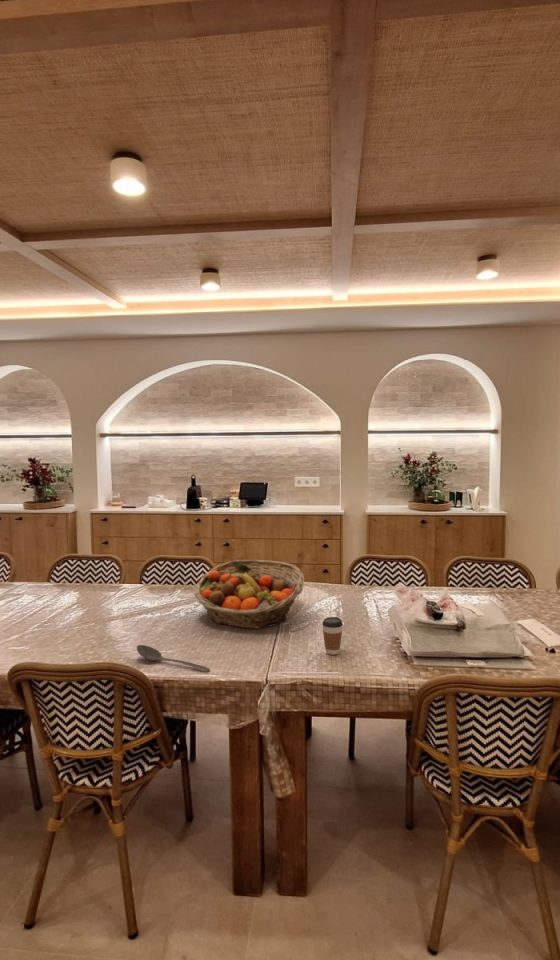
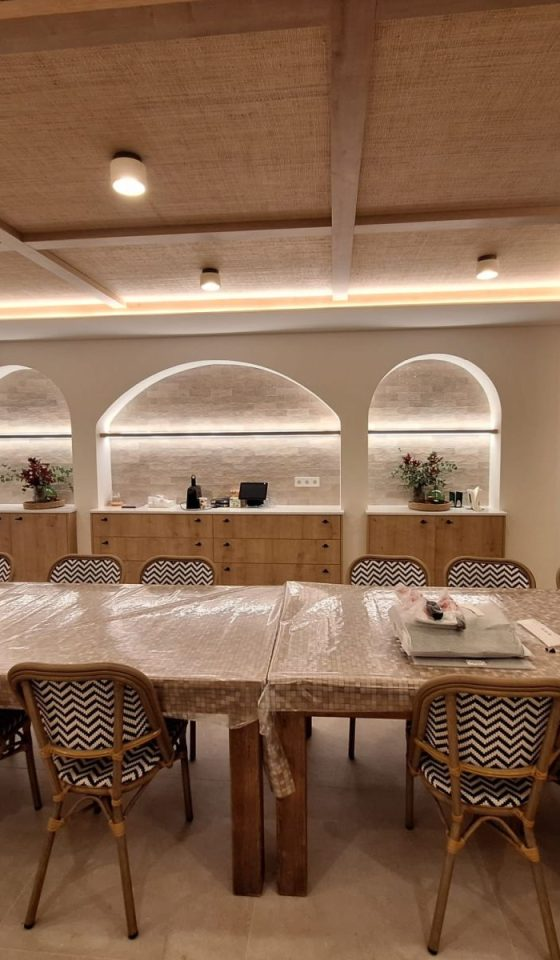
- coffee cup (332, 635)
- stirrer (172, 659)
- fruit basket (249, 592)
